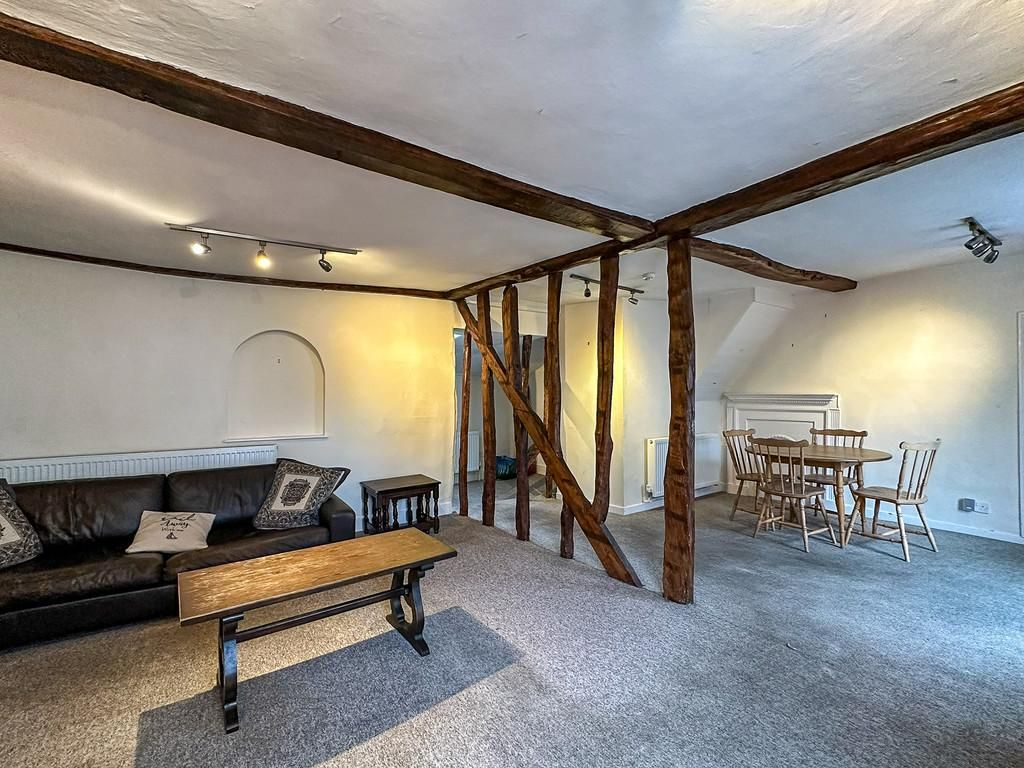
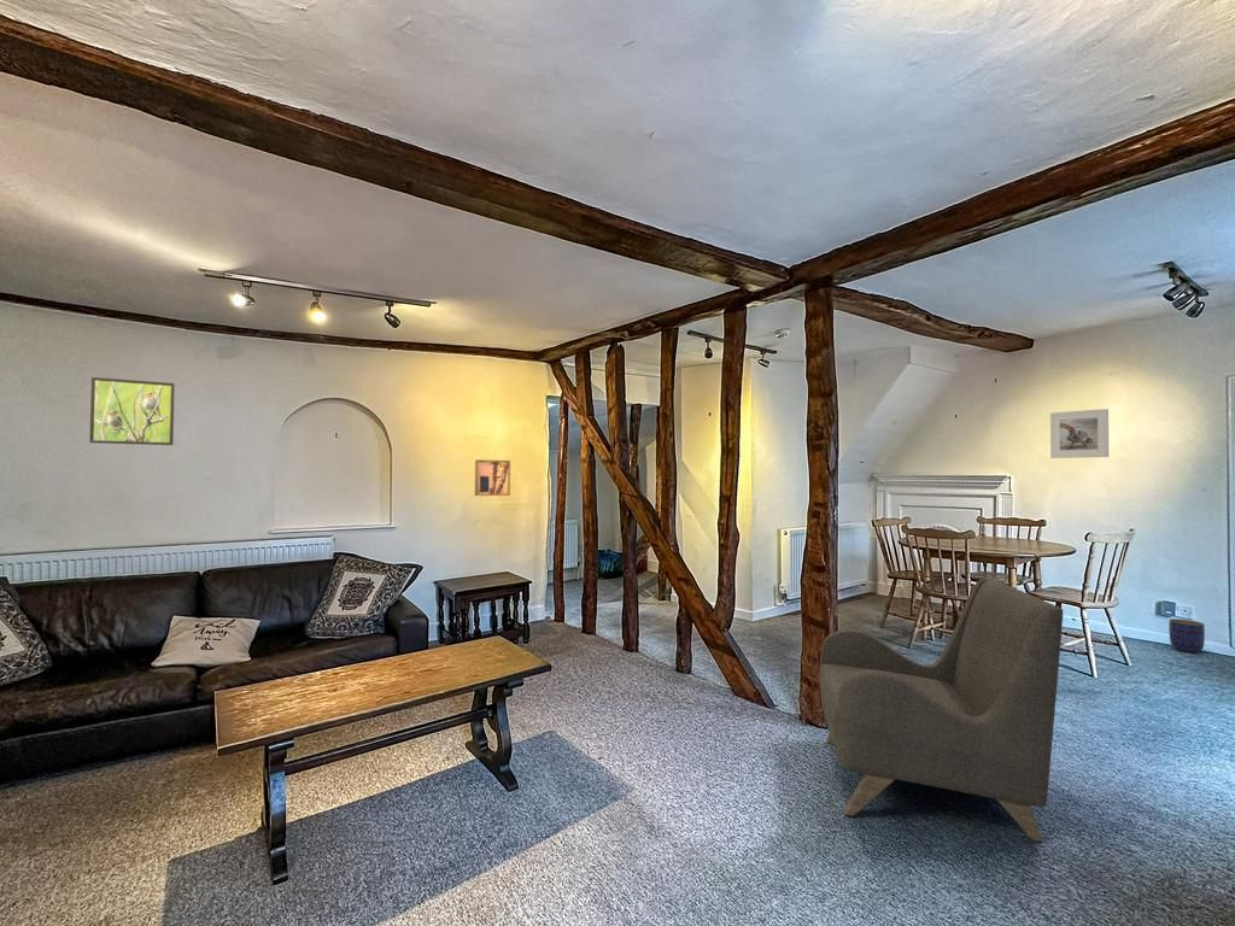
+ planter (1186, 635)
+ armchair (920, 684)
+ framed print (133, 411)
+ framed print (1078, 434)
+ wall art (492, 477)
